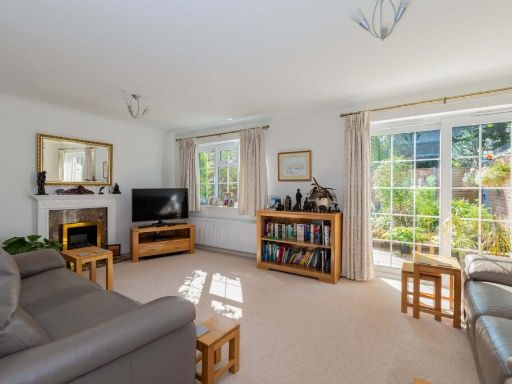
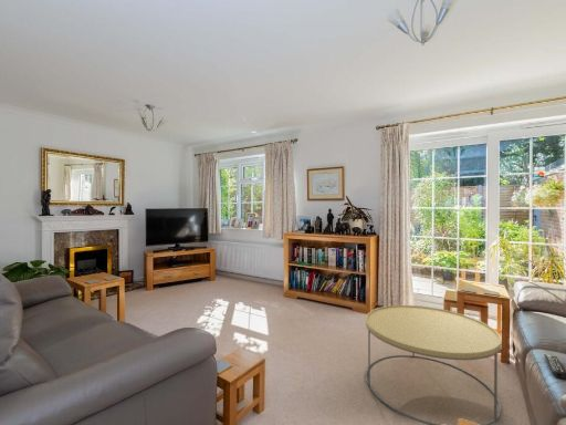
+ coffee table (427, 354)
+ remote control (554, 364)
